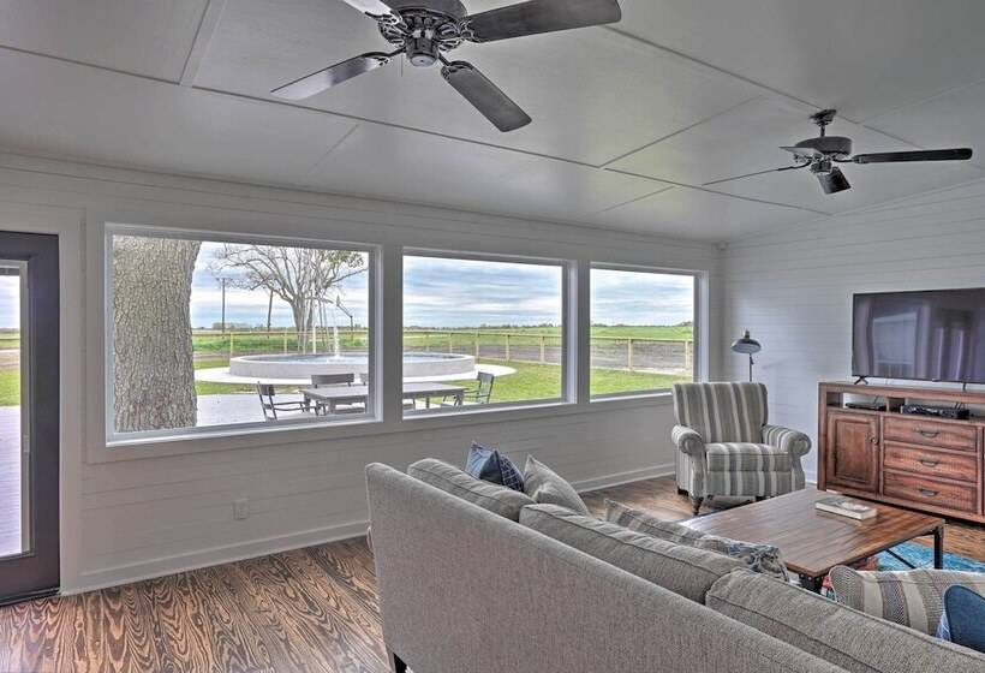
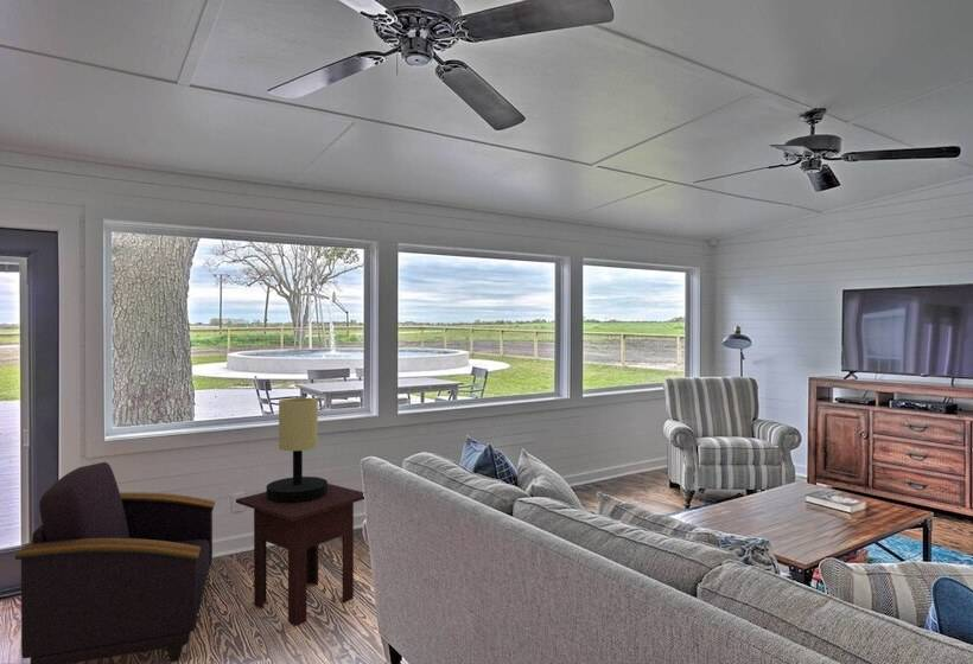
+ table lamp (297, 446)
+ armchair (133, 547)
+ side table (304, 549)
